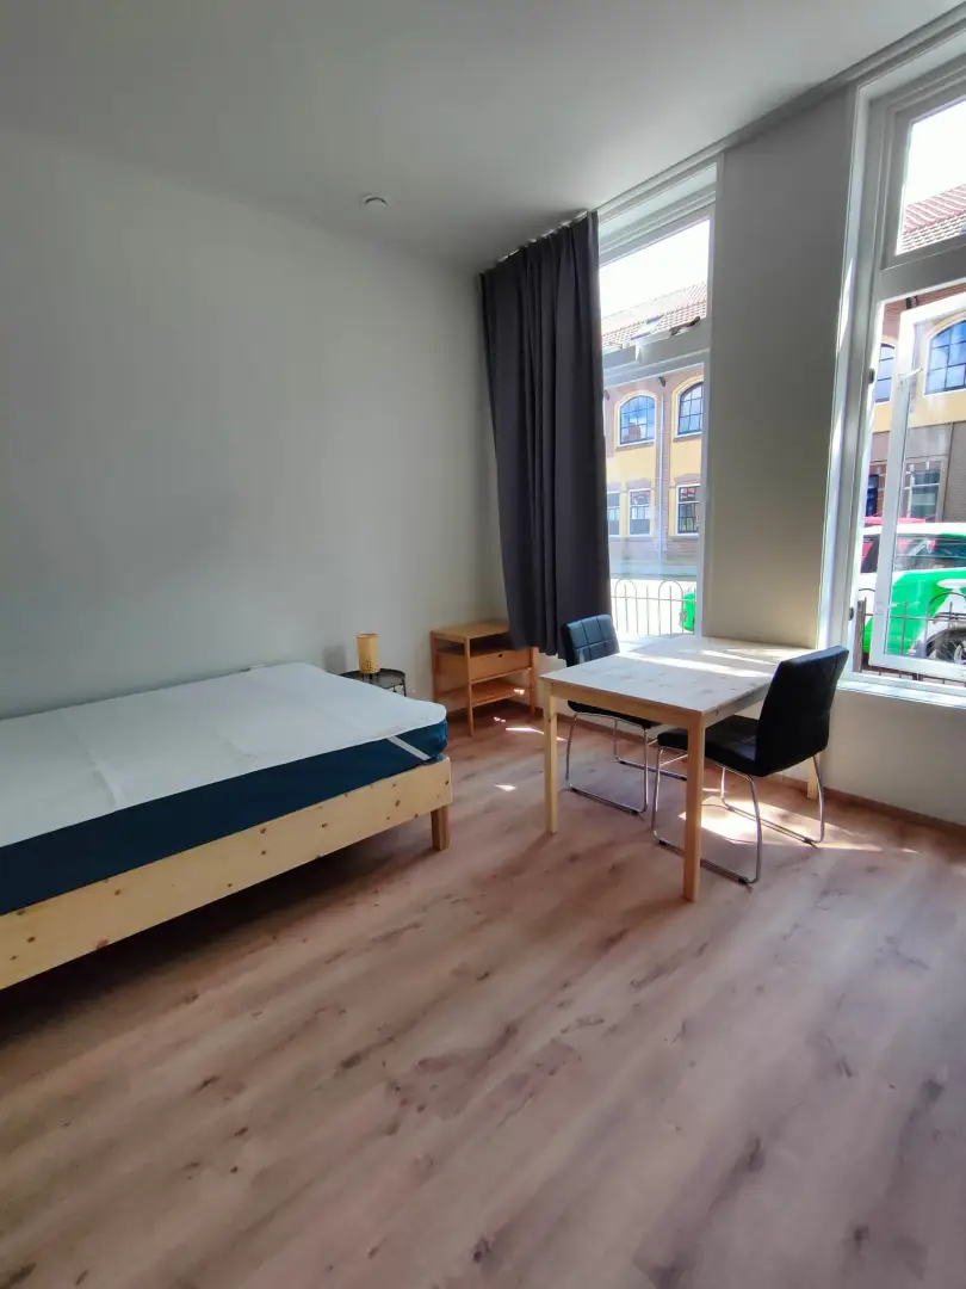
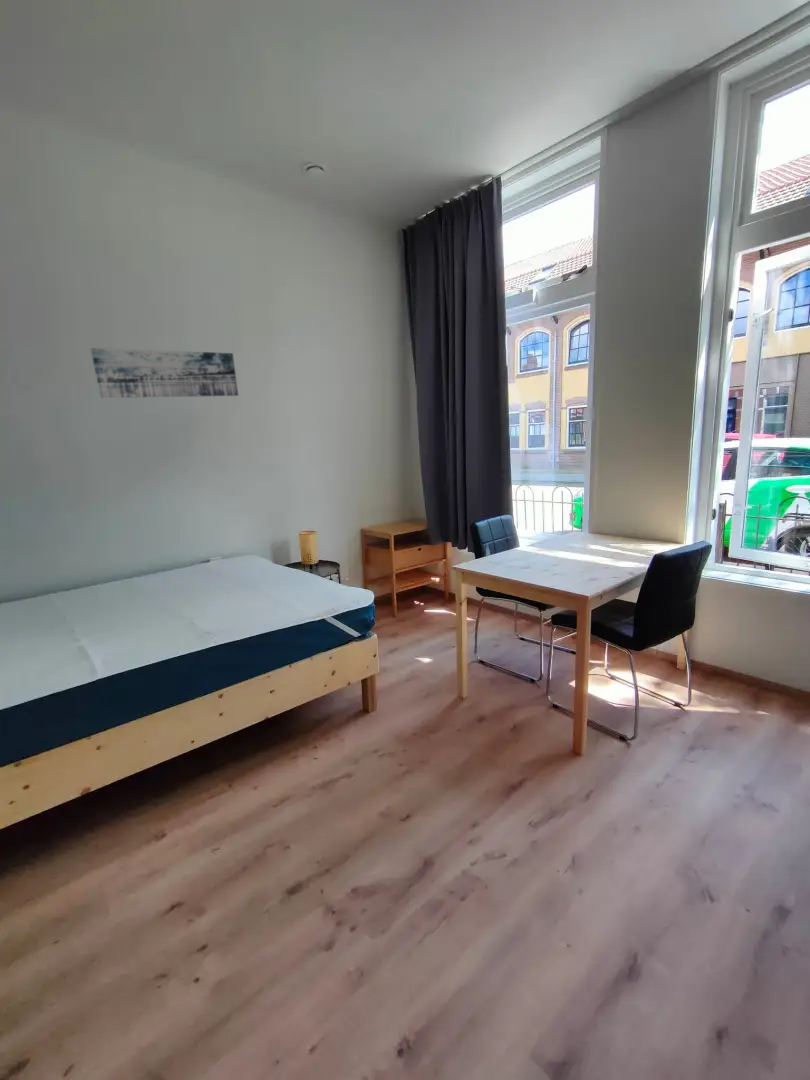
+ wall art (170, 374)
